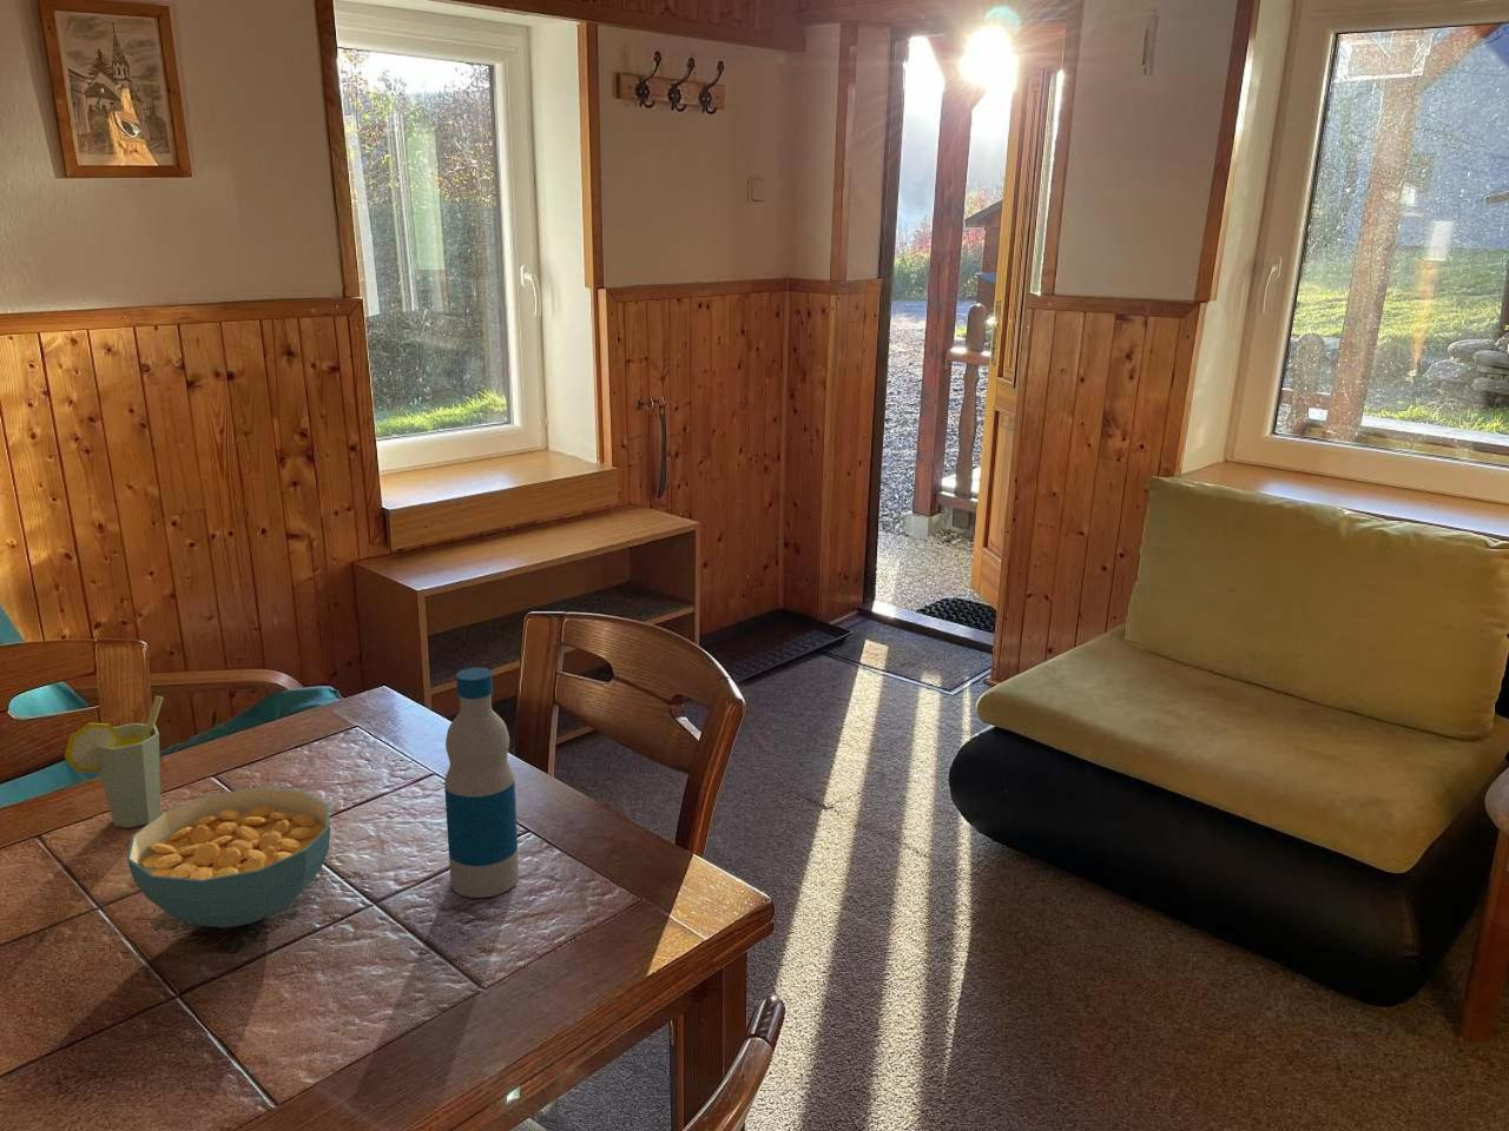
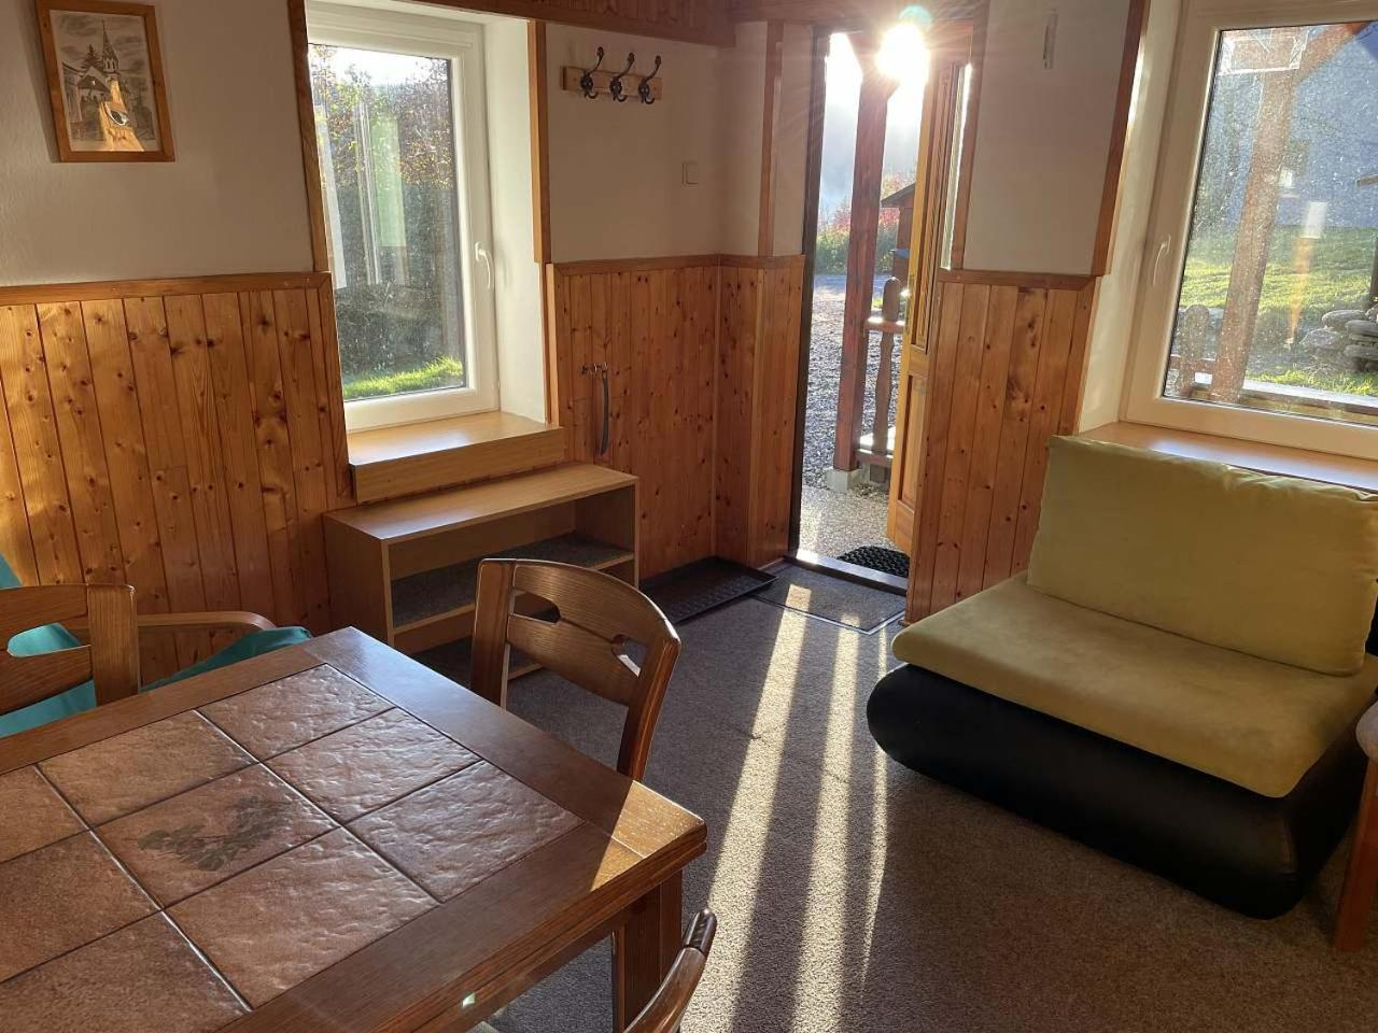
- cereal bowl (236, 871)
- bottle (479, 778)
- cup (120, 766)
